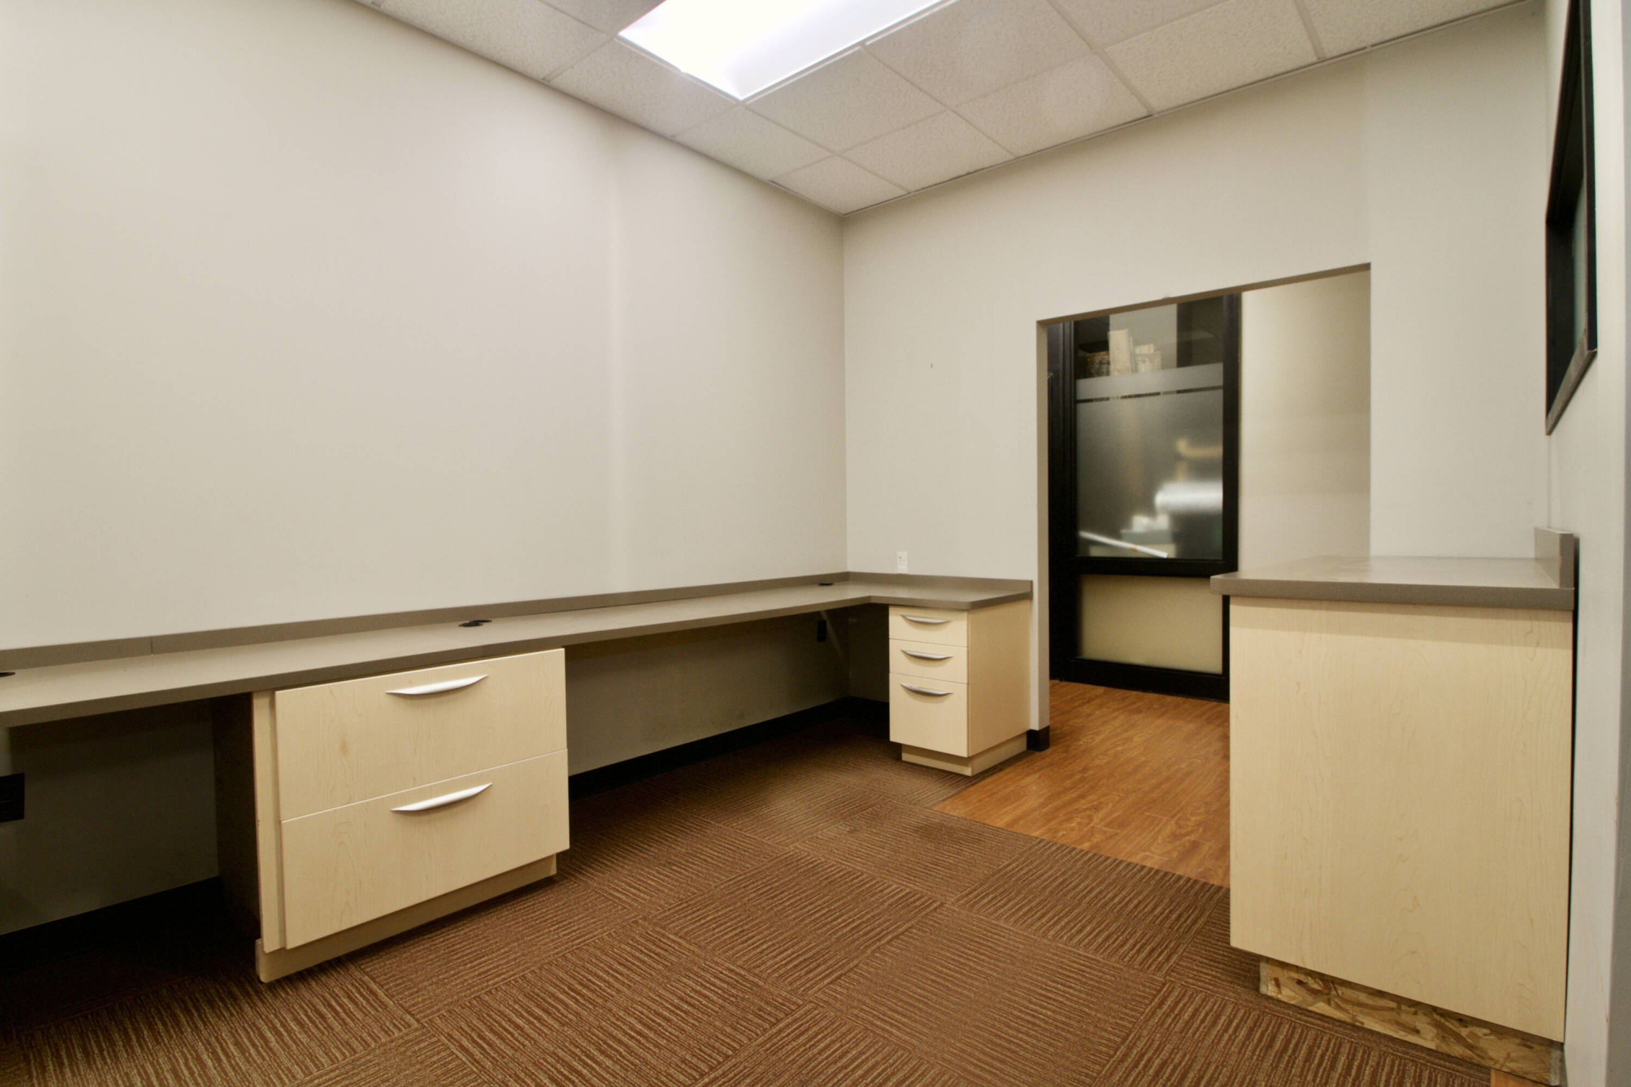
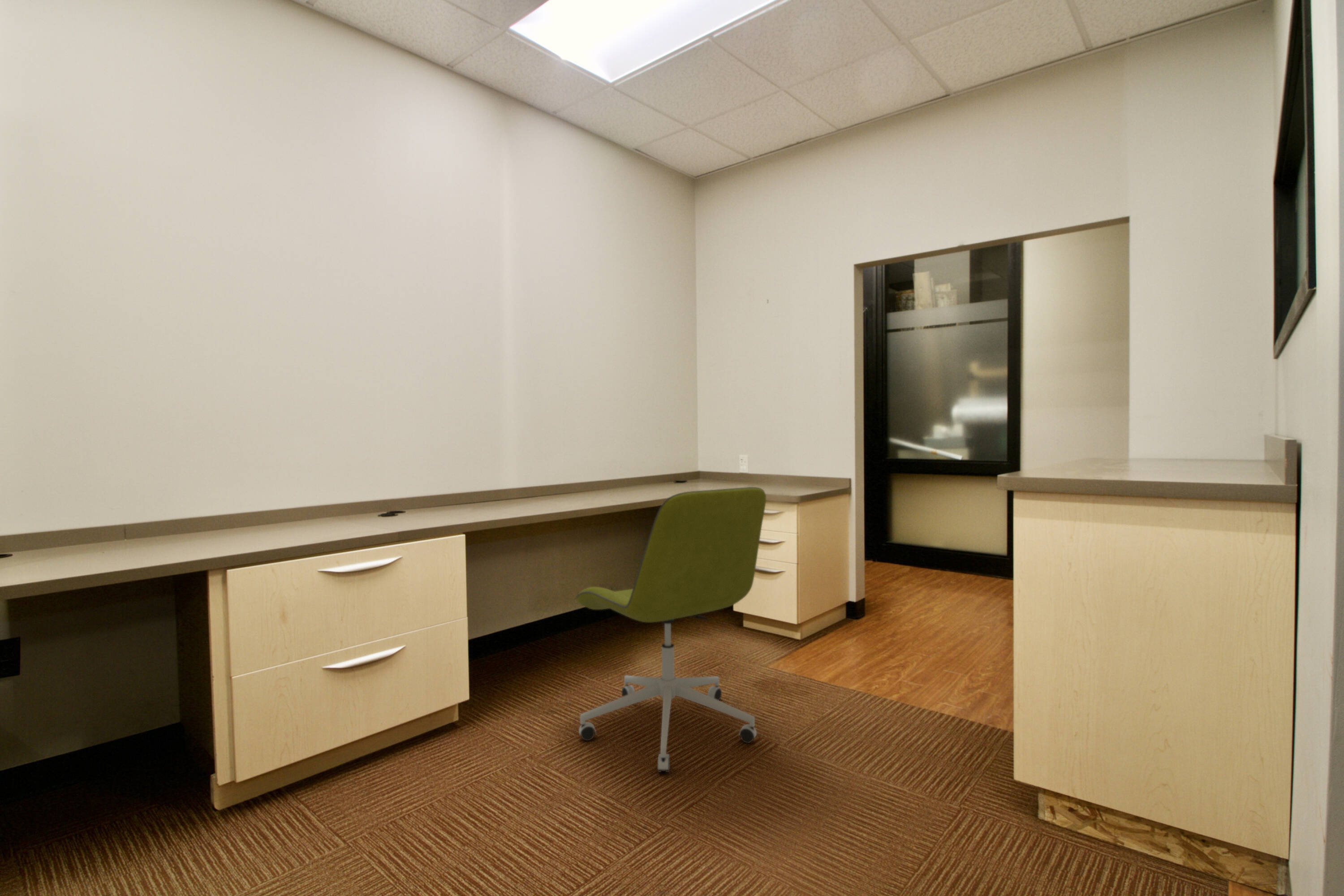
+ office chair (668, 606)
